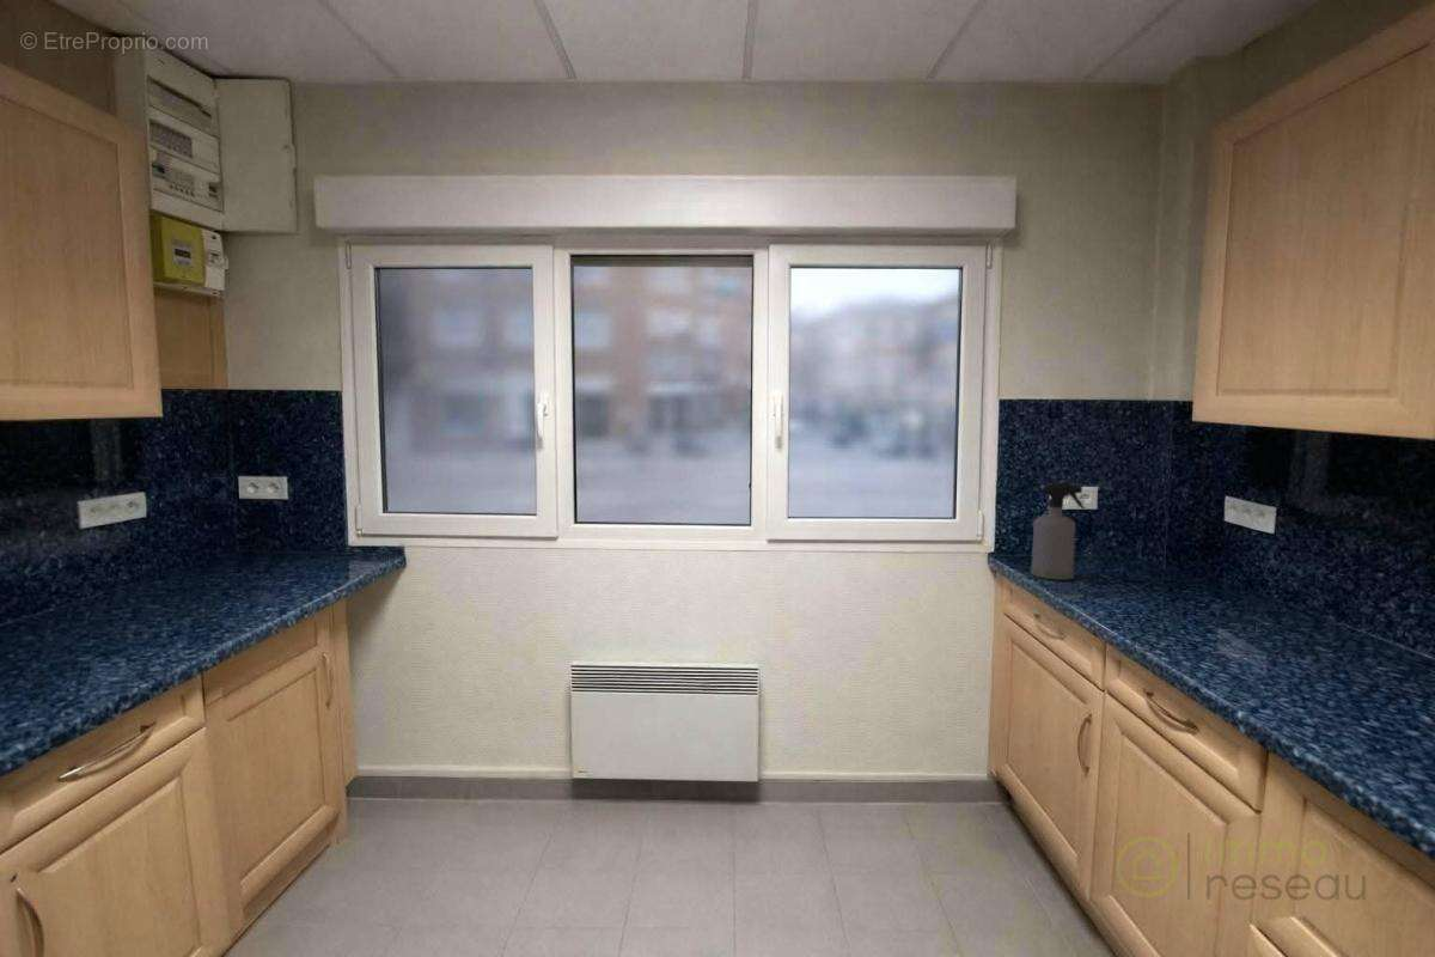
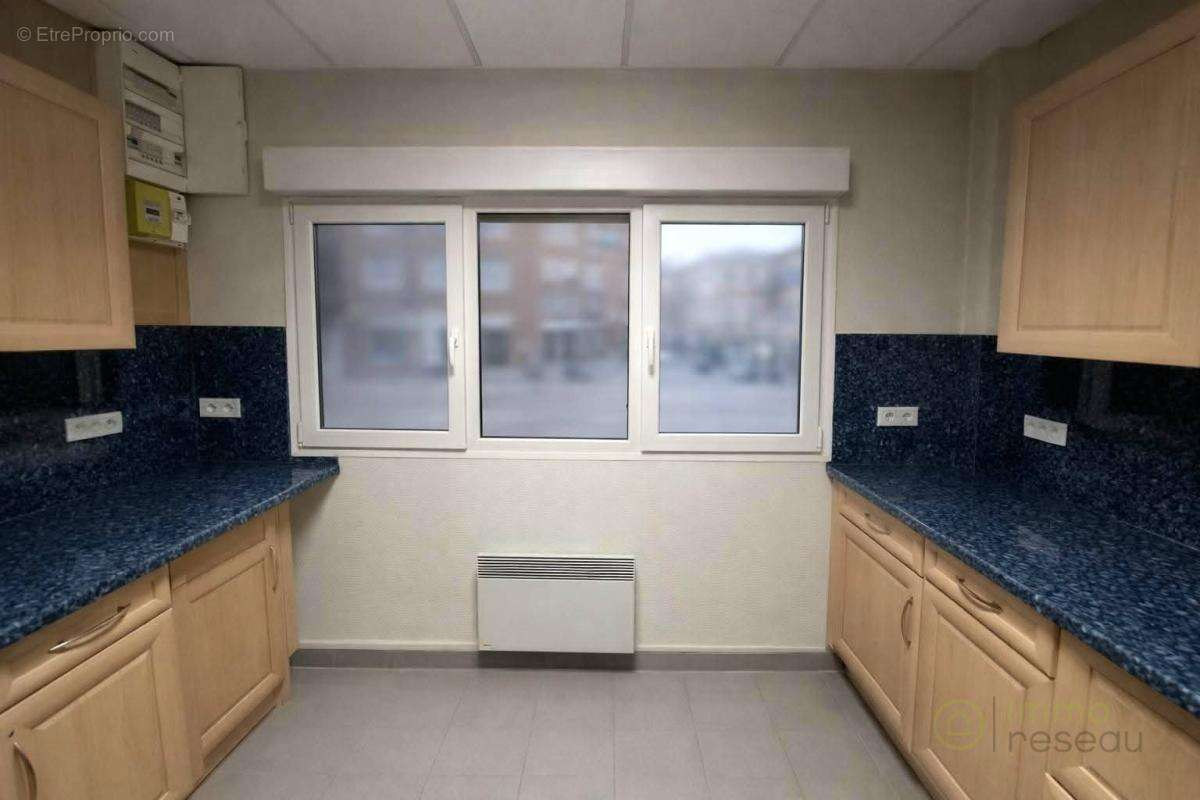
- spray bottle (1057, 529)
